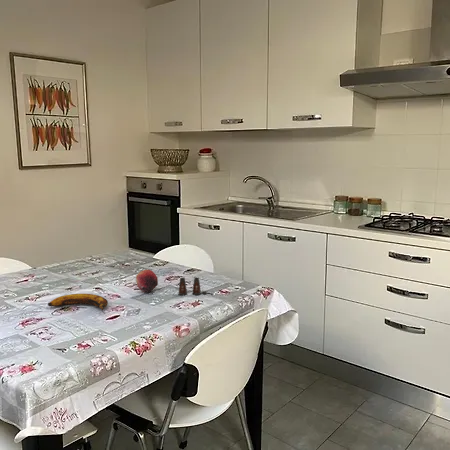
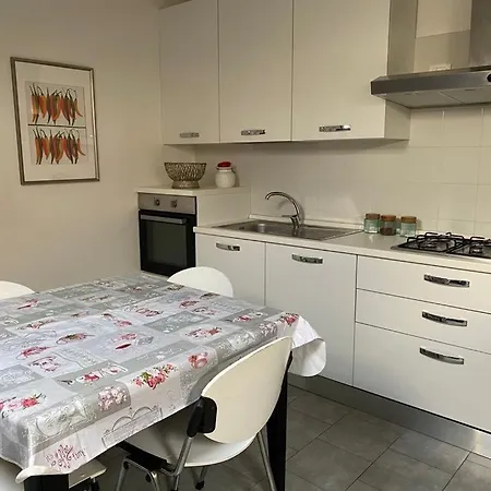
- banana (80, 302)
- salt shaker (193, 285)
- fruit (147, 281)
